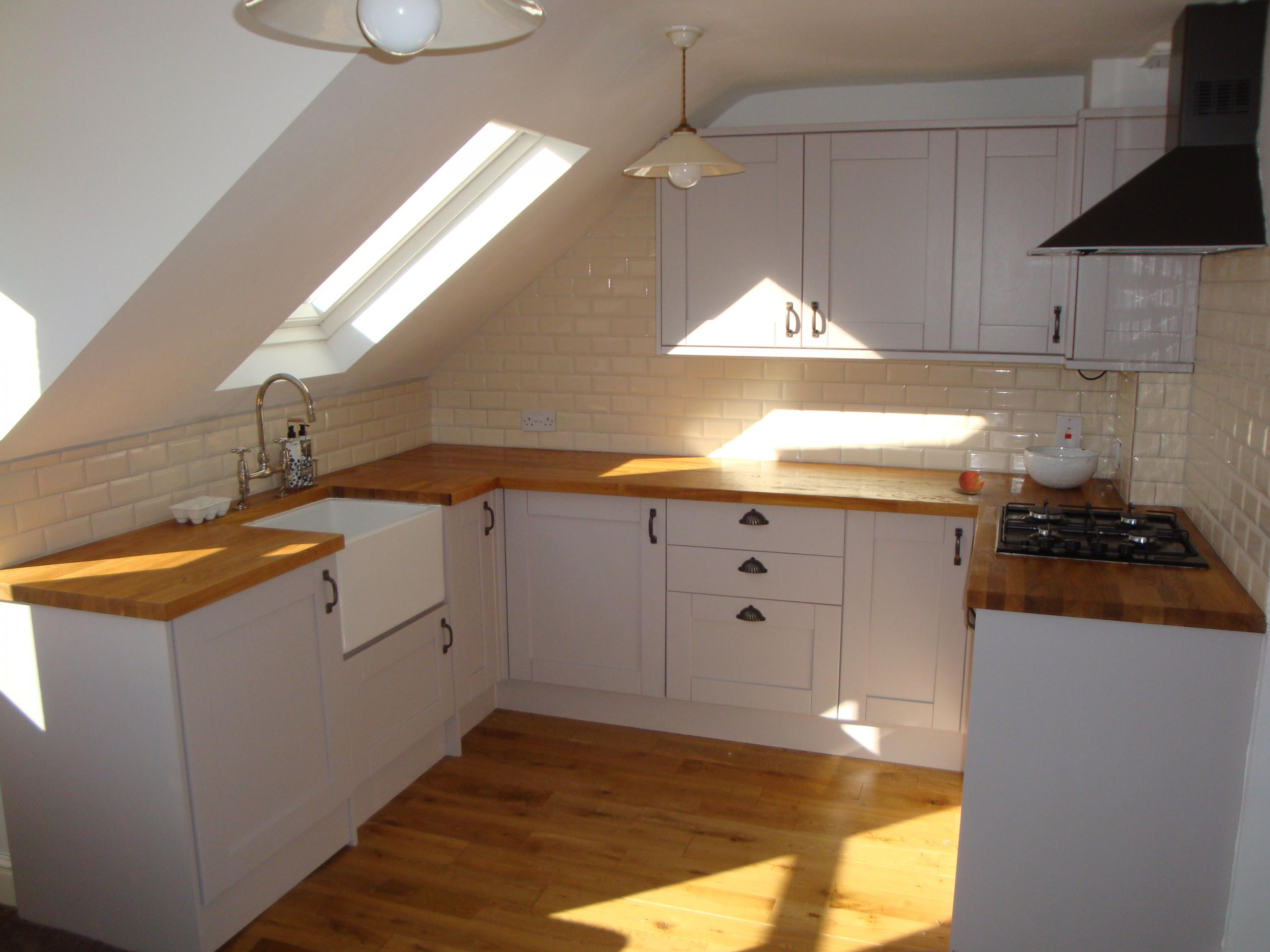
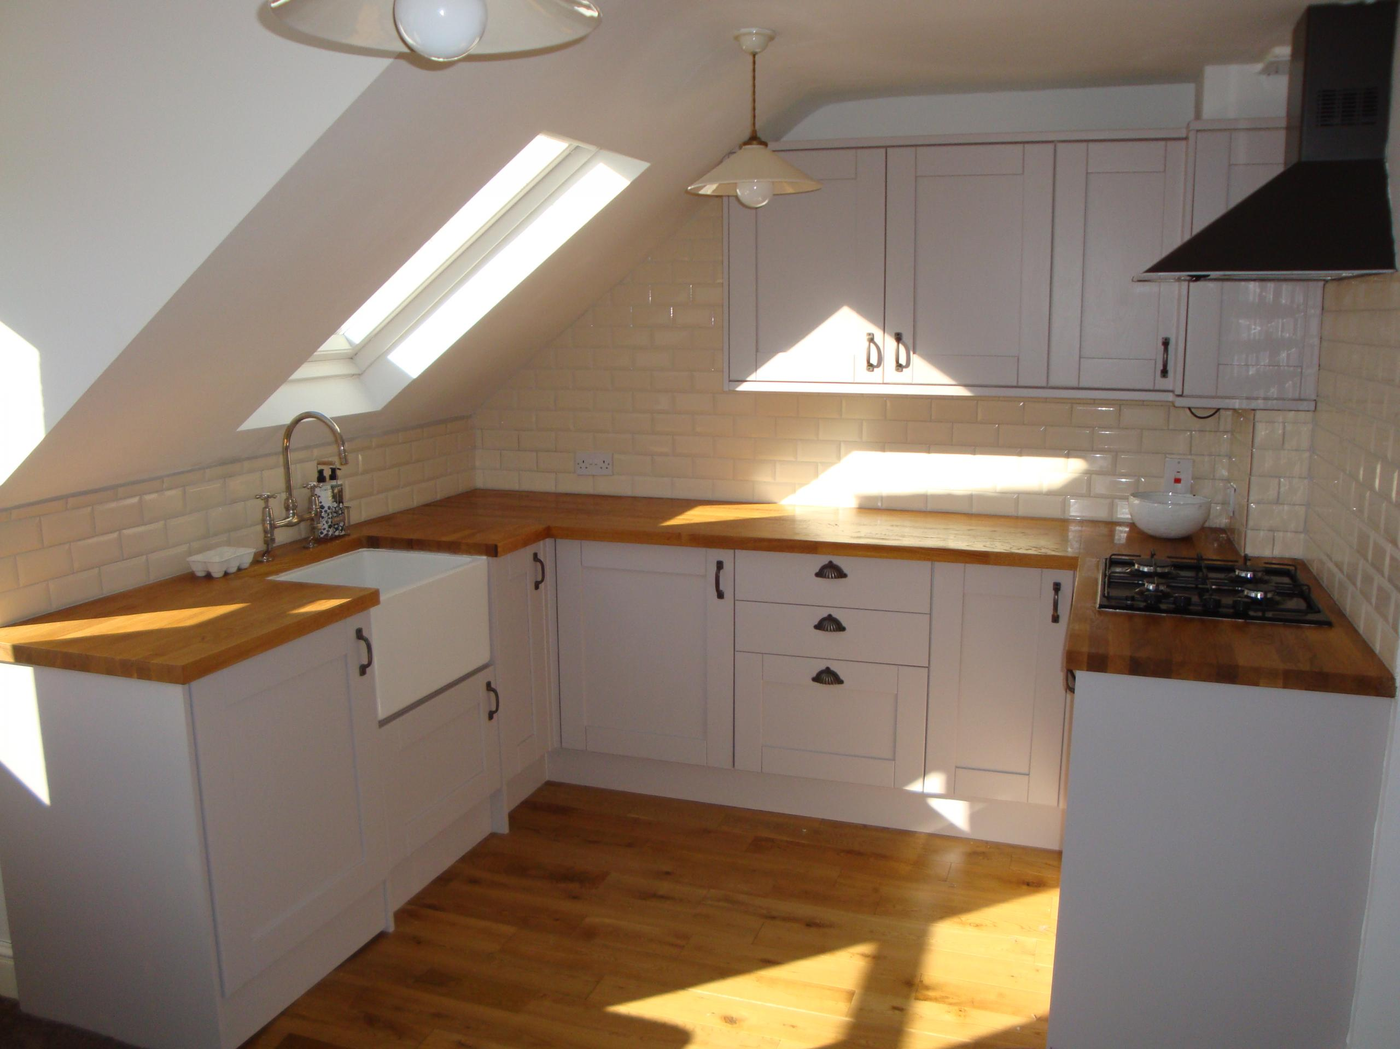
- fruit (971, 482)
